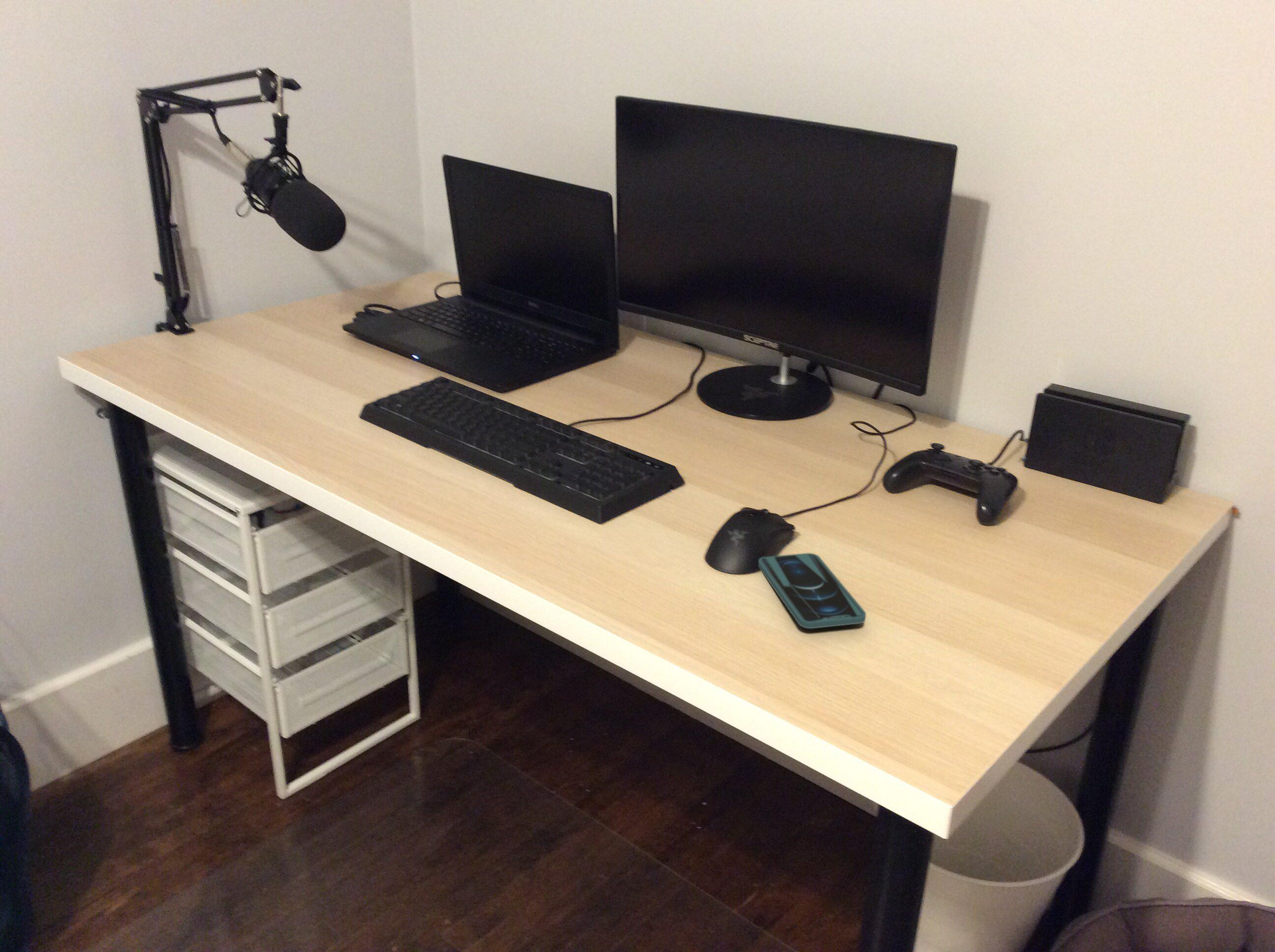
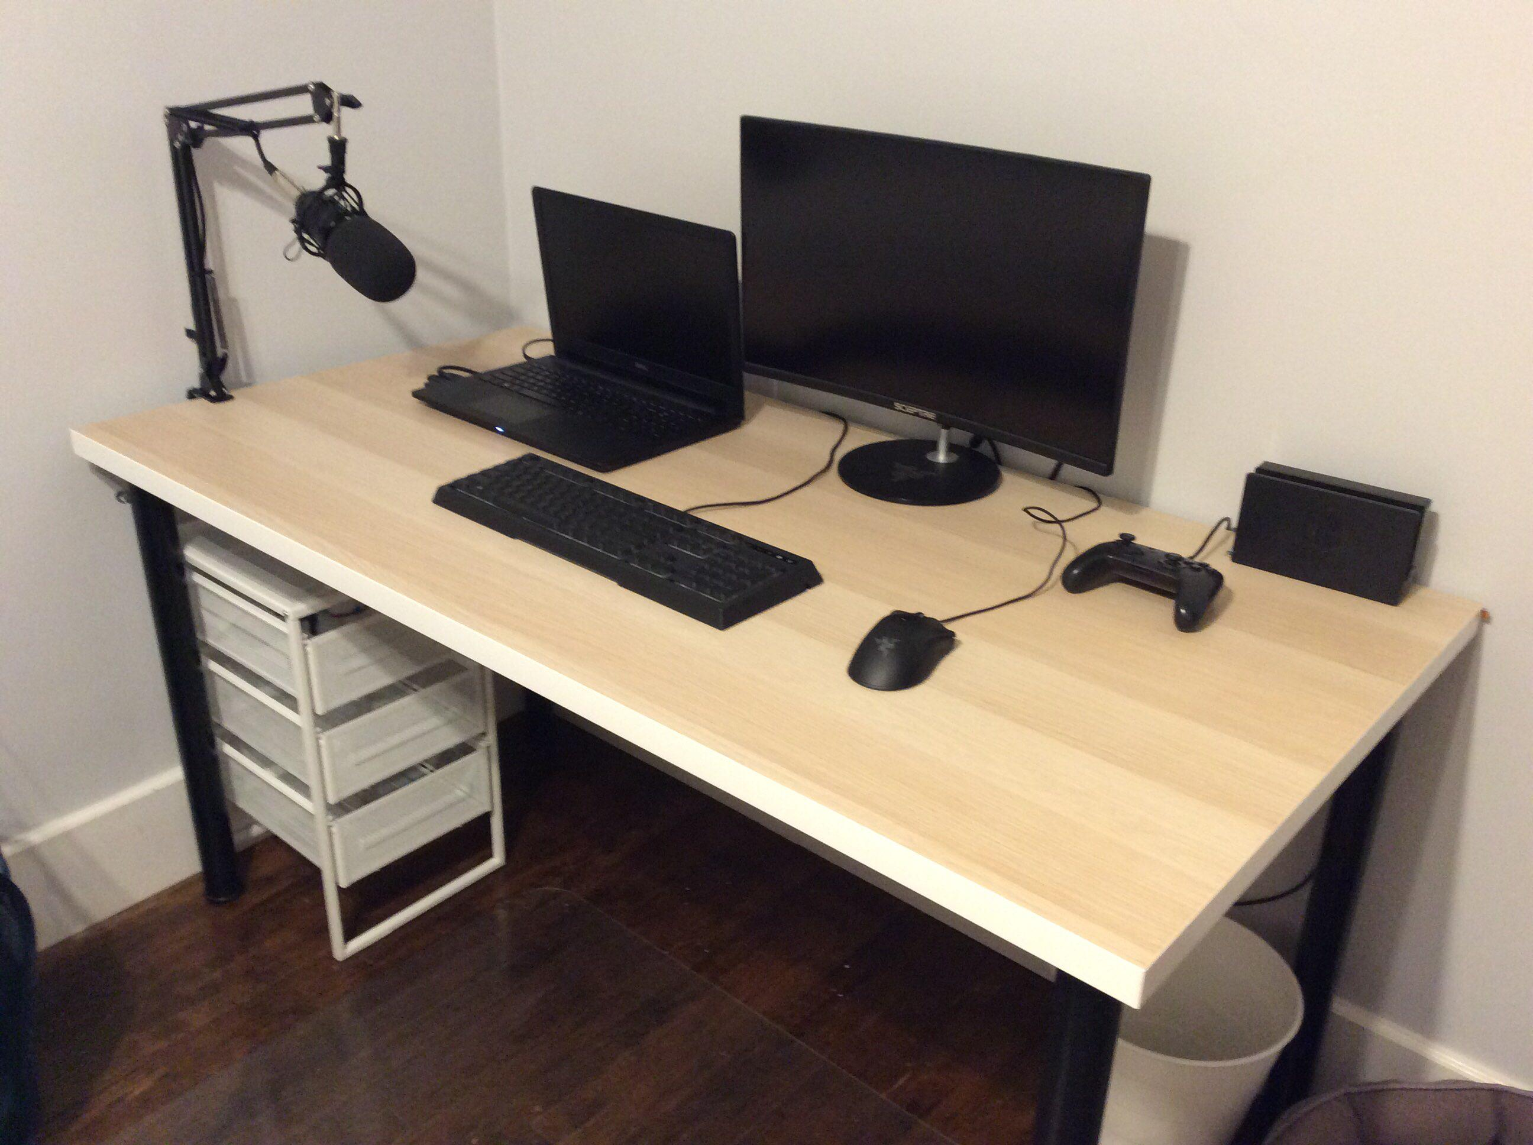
- smartphone (809, 588)
